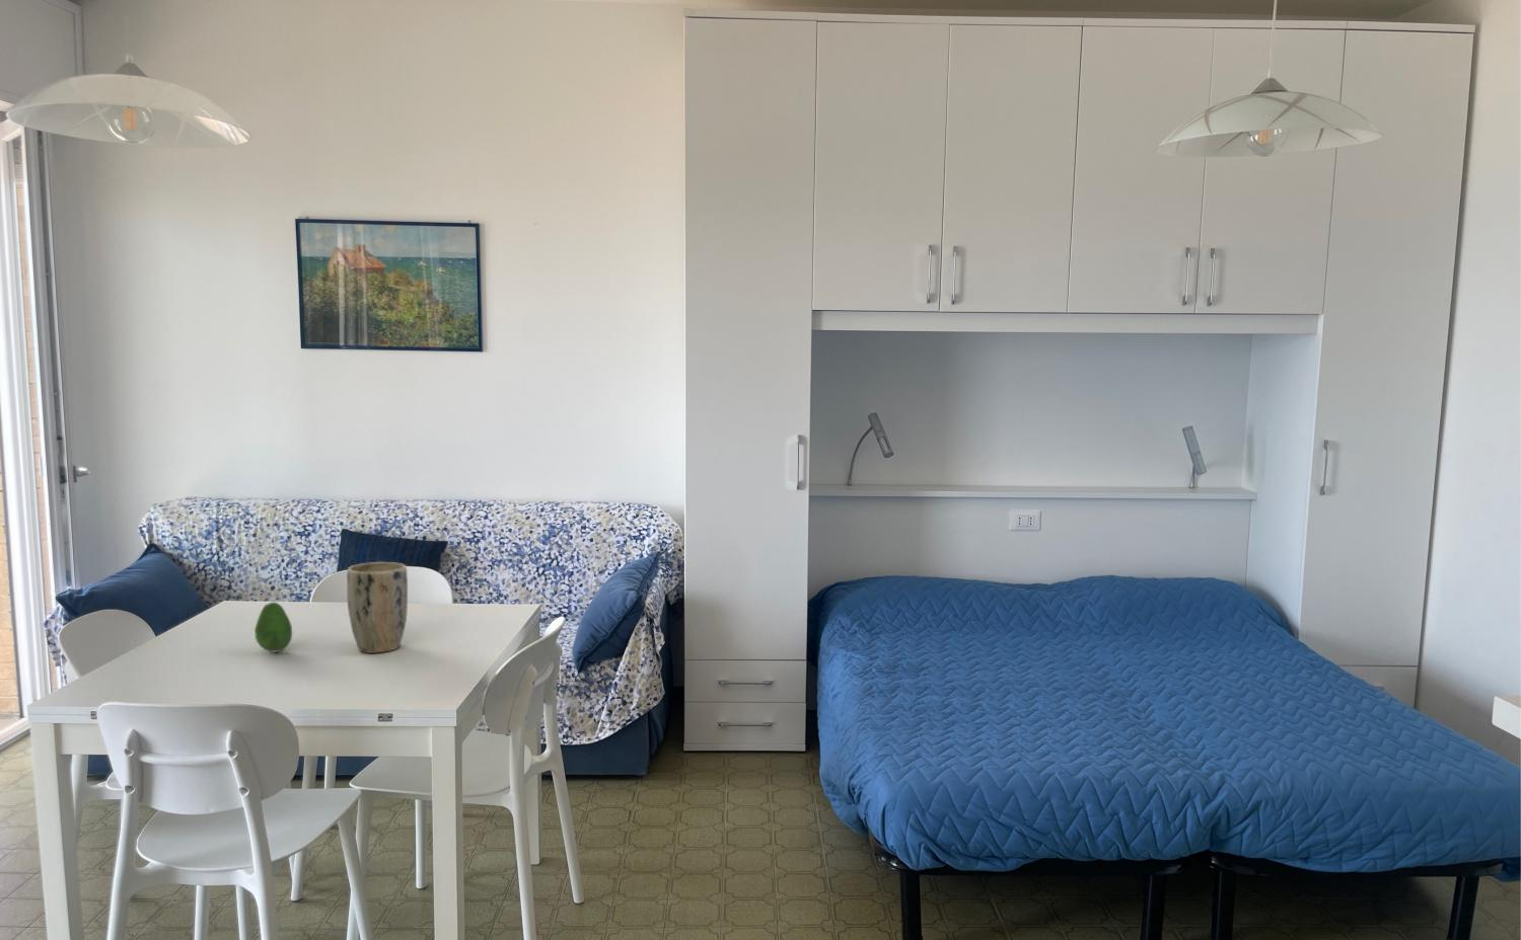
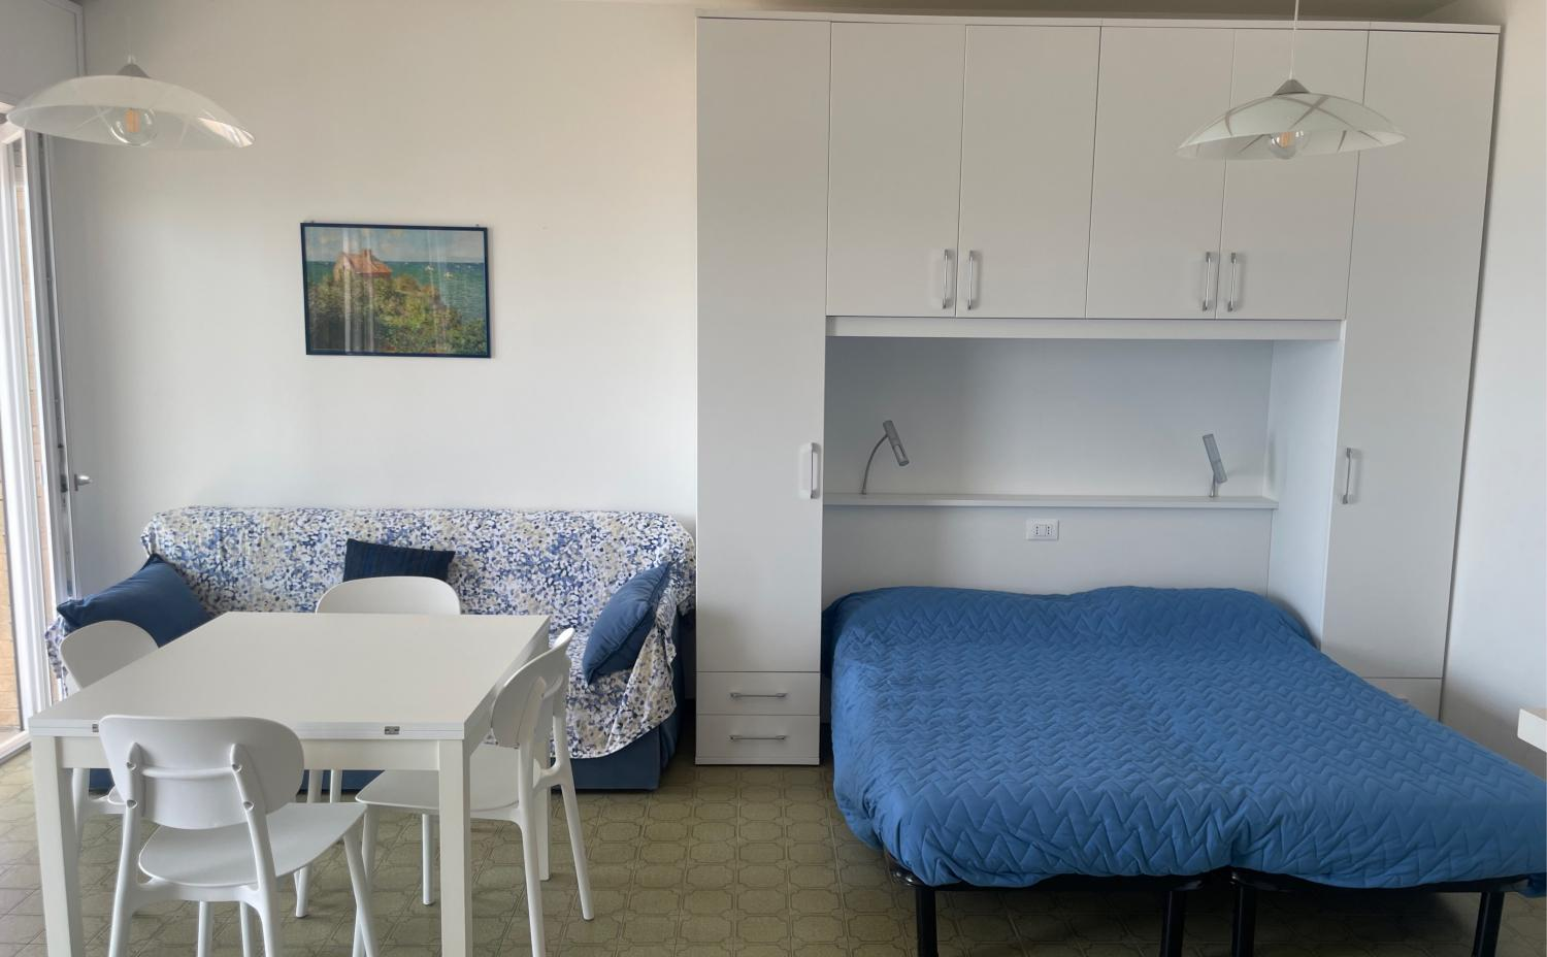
- fruit (273, 627)
- plant pot (377, 607)
